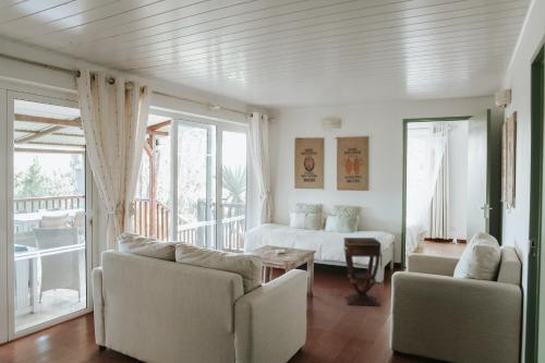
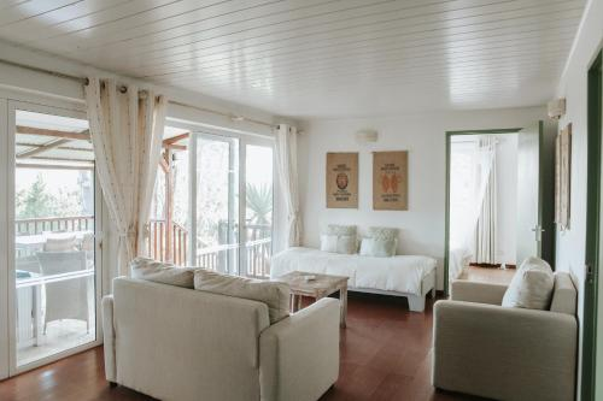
- side table (361, 273)
